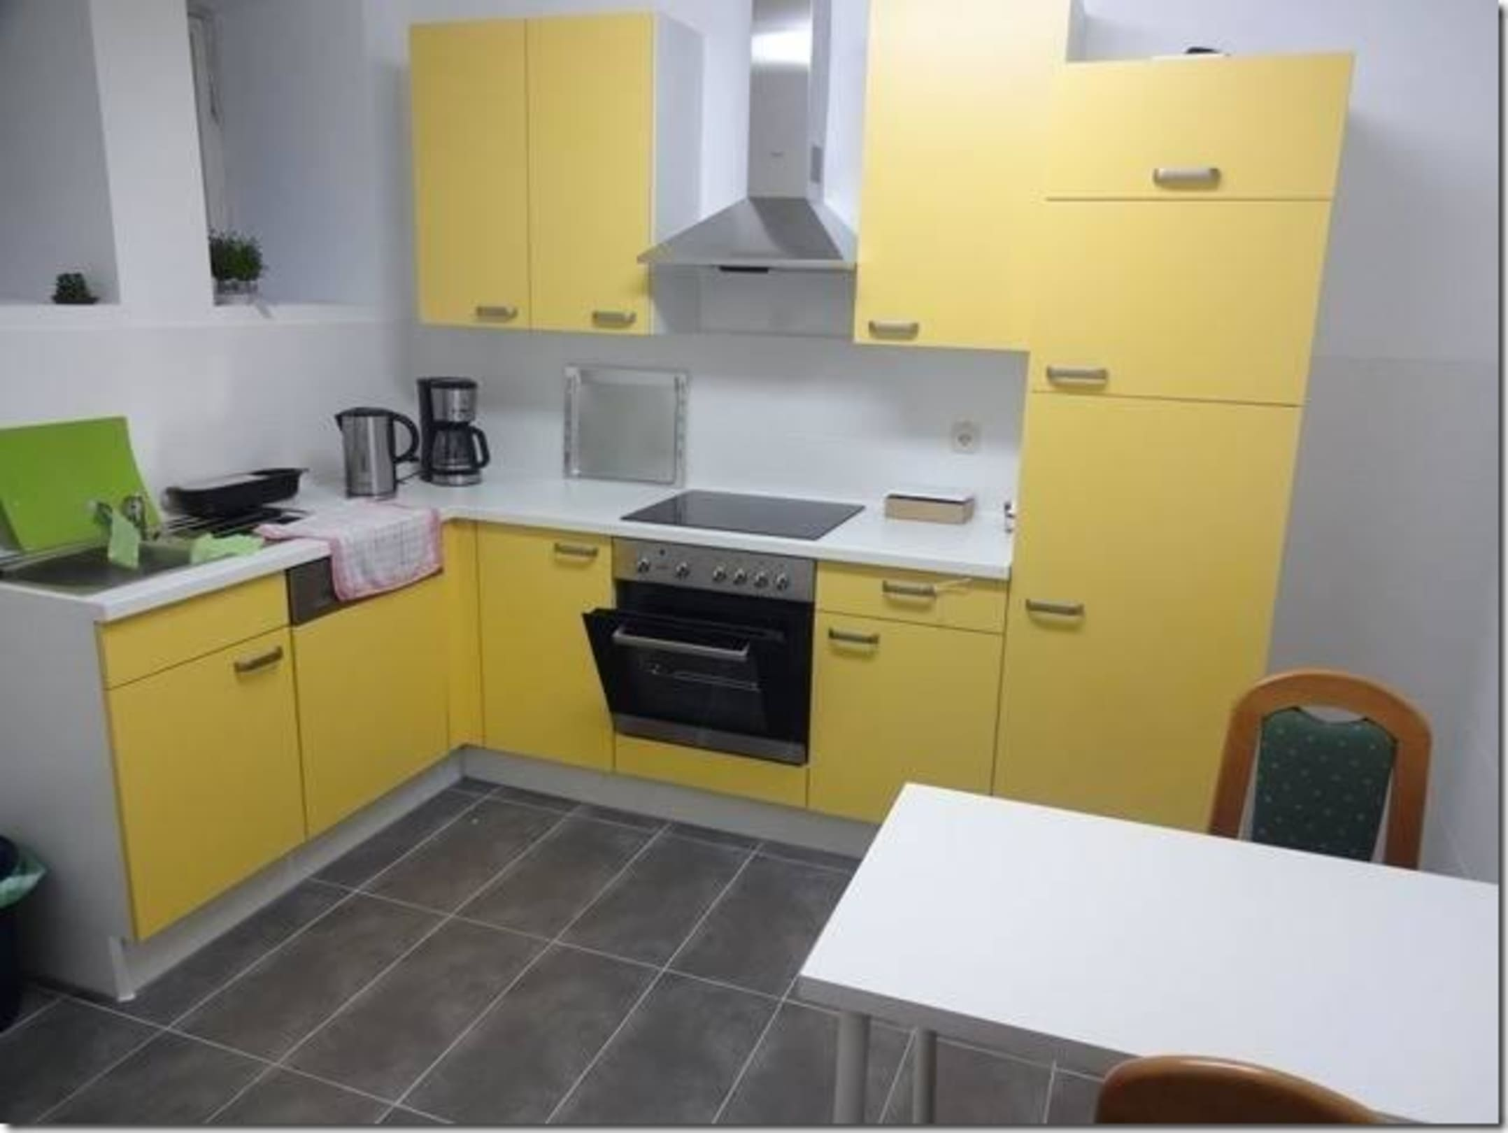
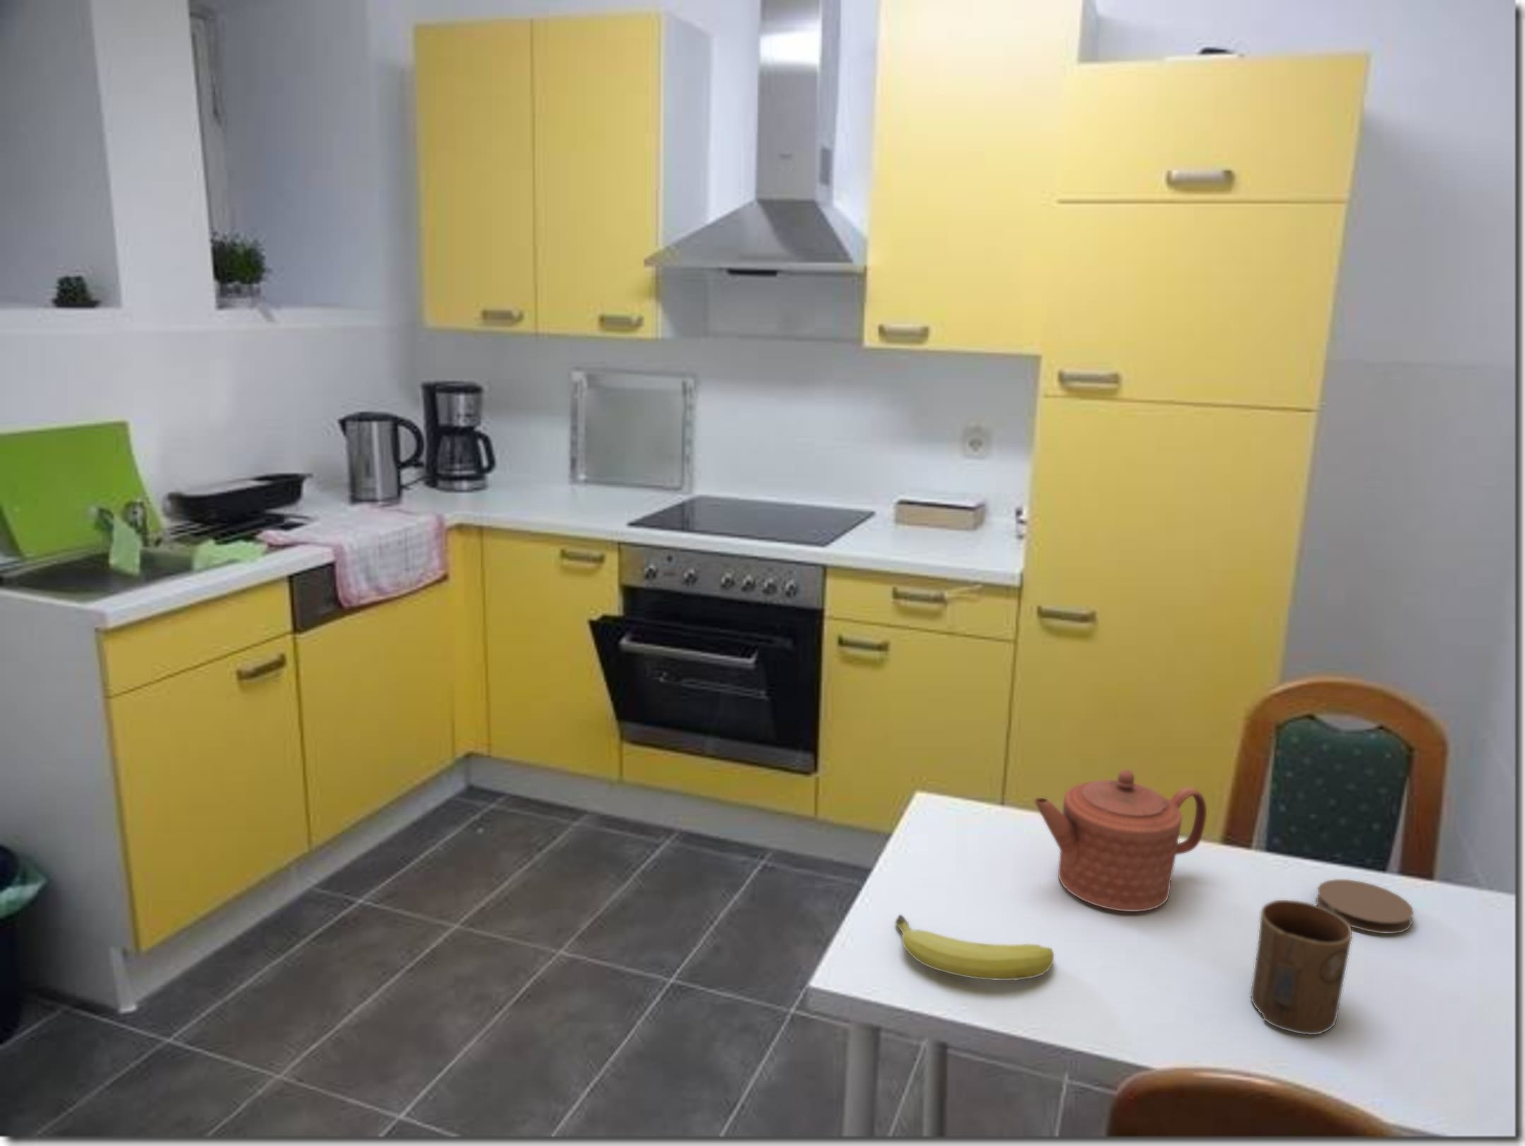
+ teapot (1118, 828)
+ coaster (1364, 905)
+ cup (1299, 967)
+ fruit (967, 945)
